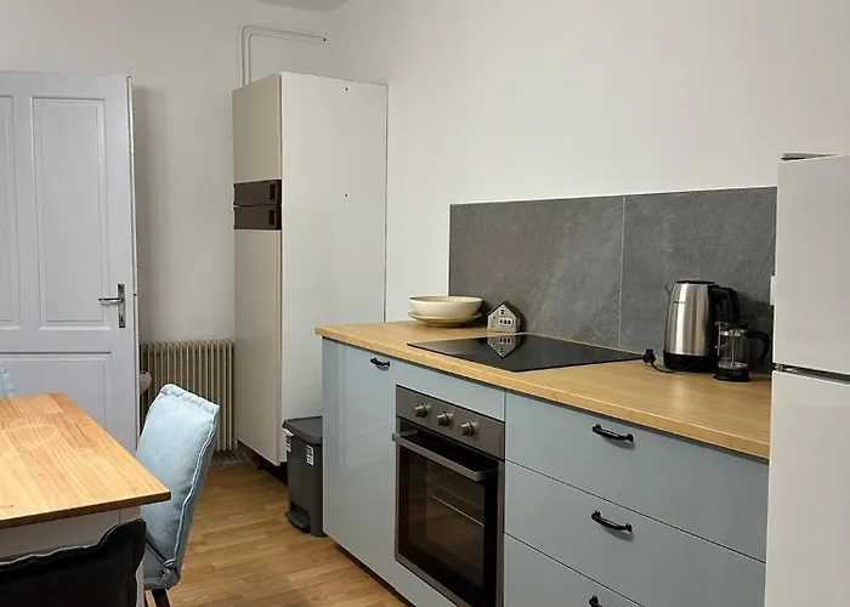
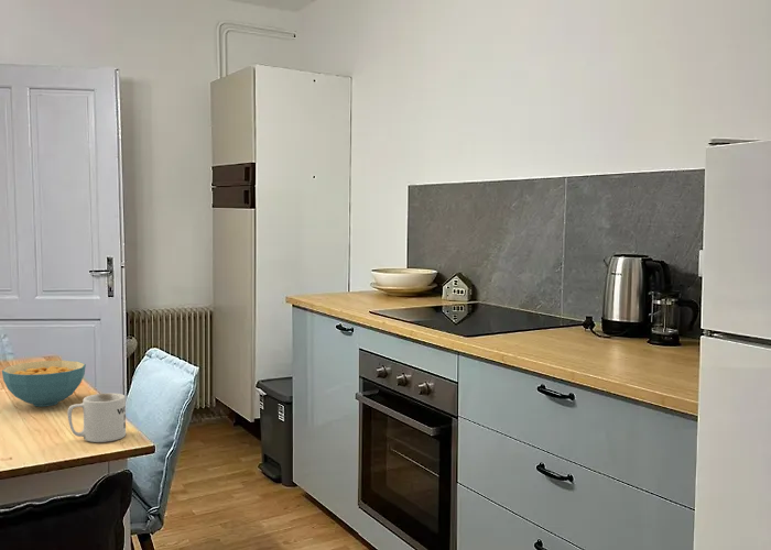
+ mug (97, 418)
+ cereal bowl (45, 385)
